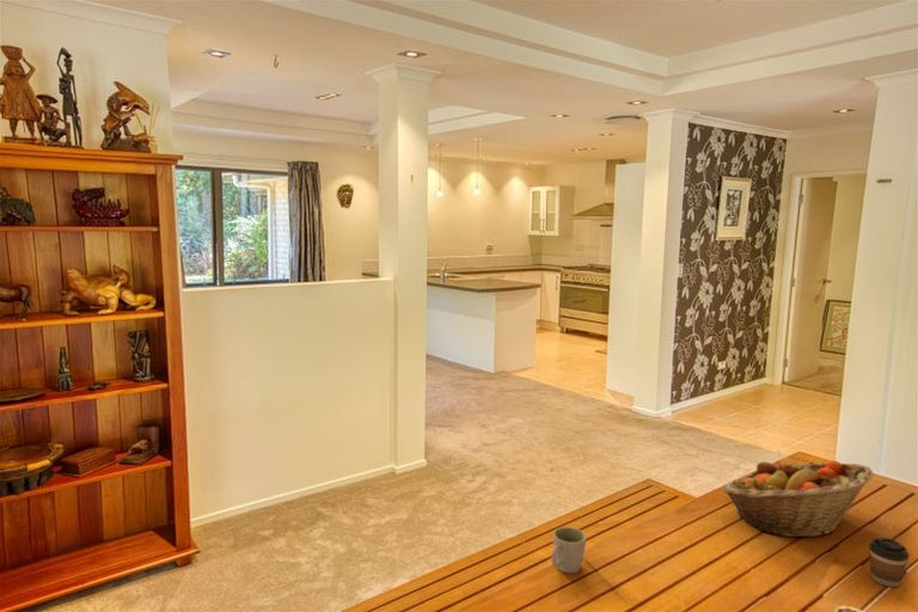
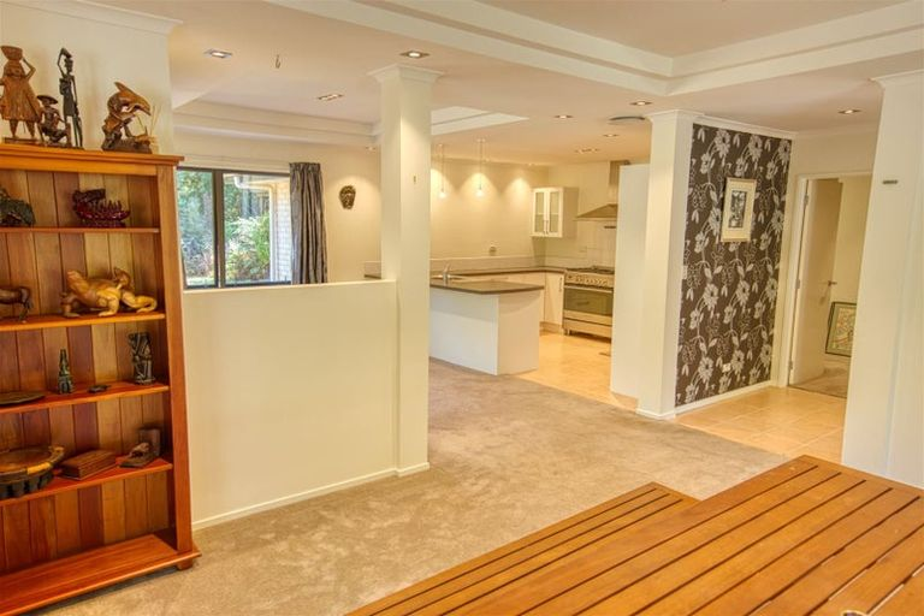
- mug (565, 552)
- fruit basket (795, 490)
- coffee cup (887, 559)
